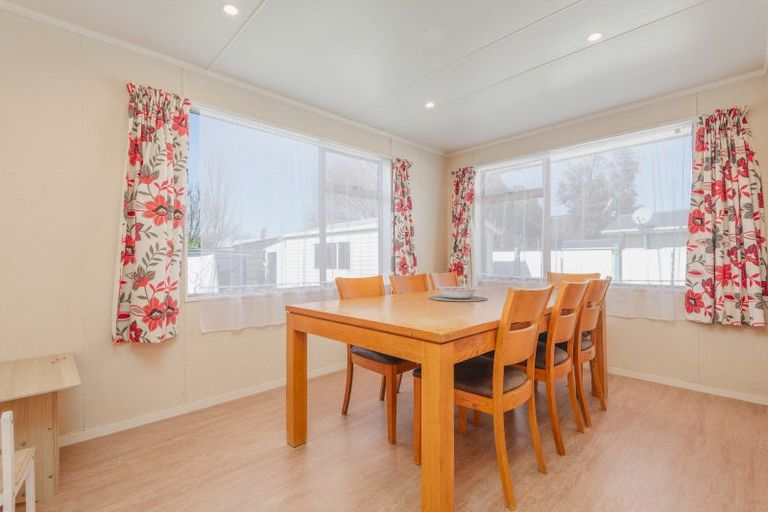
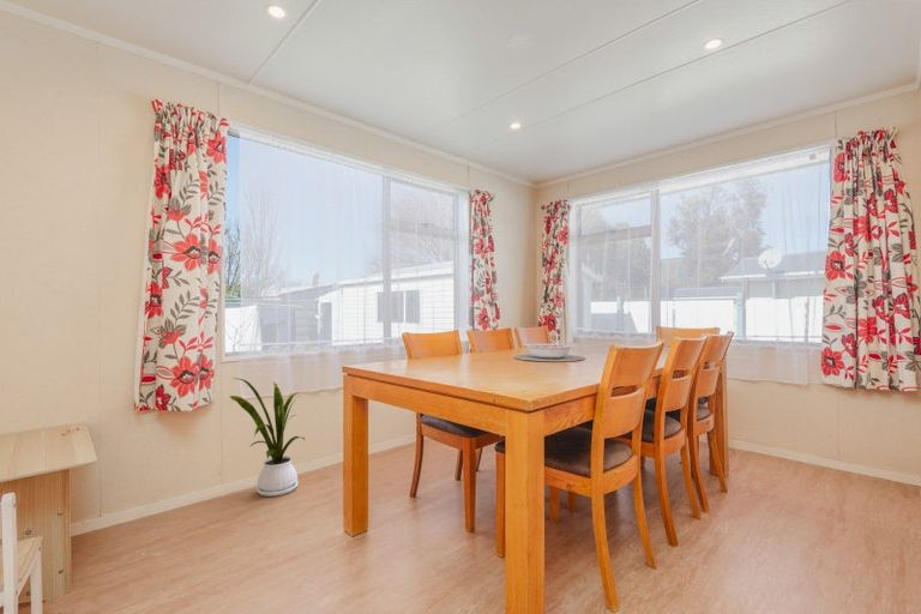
+ house plant (271, 432)
